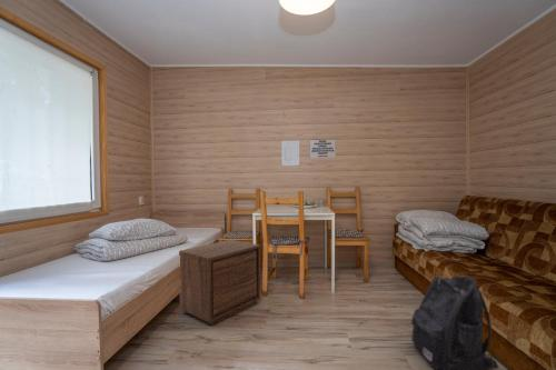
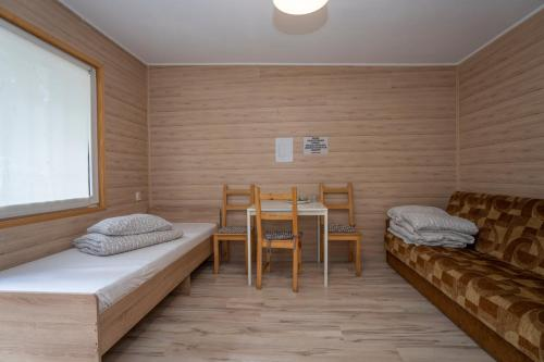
- nightstand (221, 278)
- backpack (451, 317)
